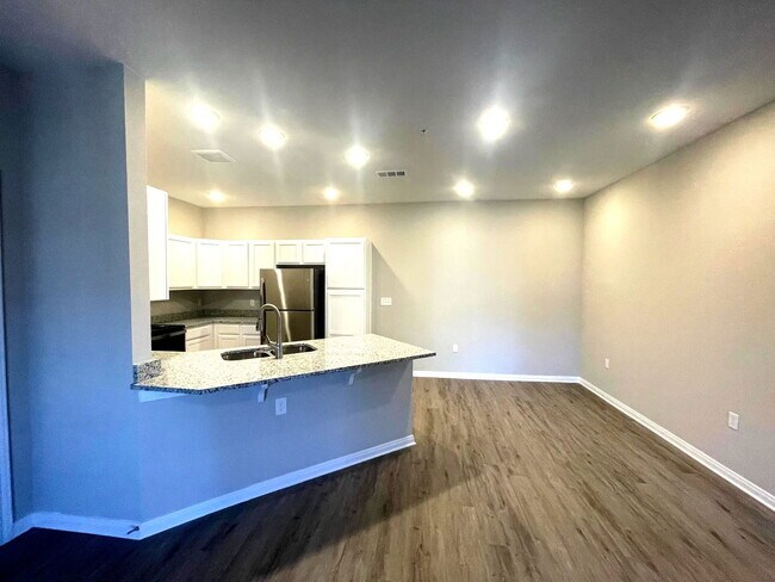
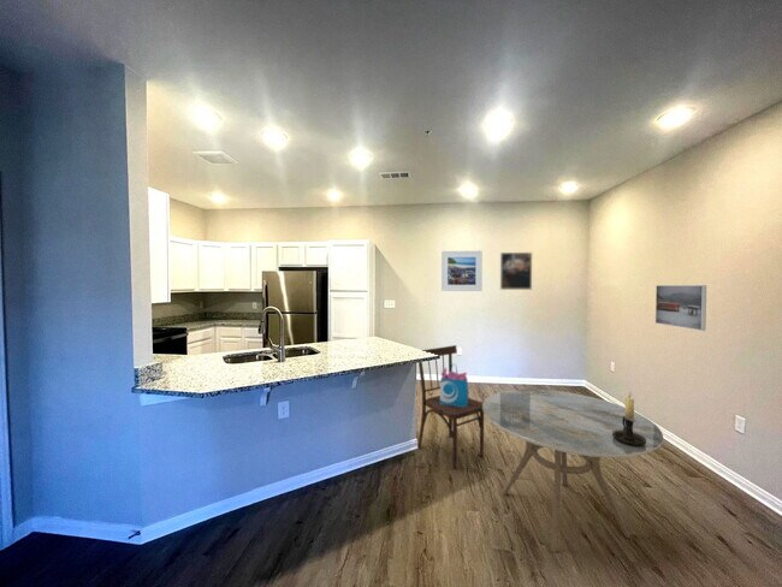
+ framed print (679, 306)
+ dining table (562, 463)
+ shopping bag (452, 383)
+ dining chair (451, 405)
+ candle holder (628, 413)
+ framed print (515, 271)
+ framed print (461, 271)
